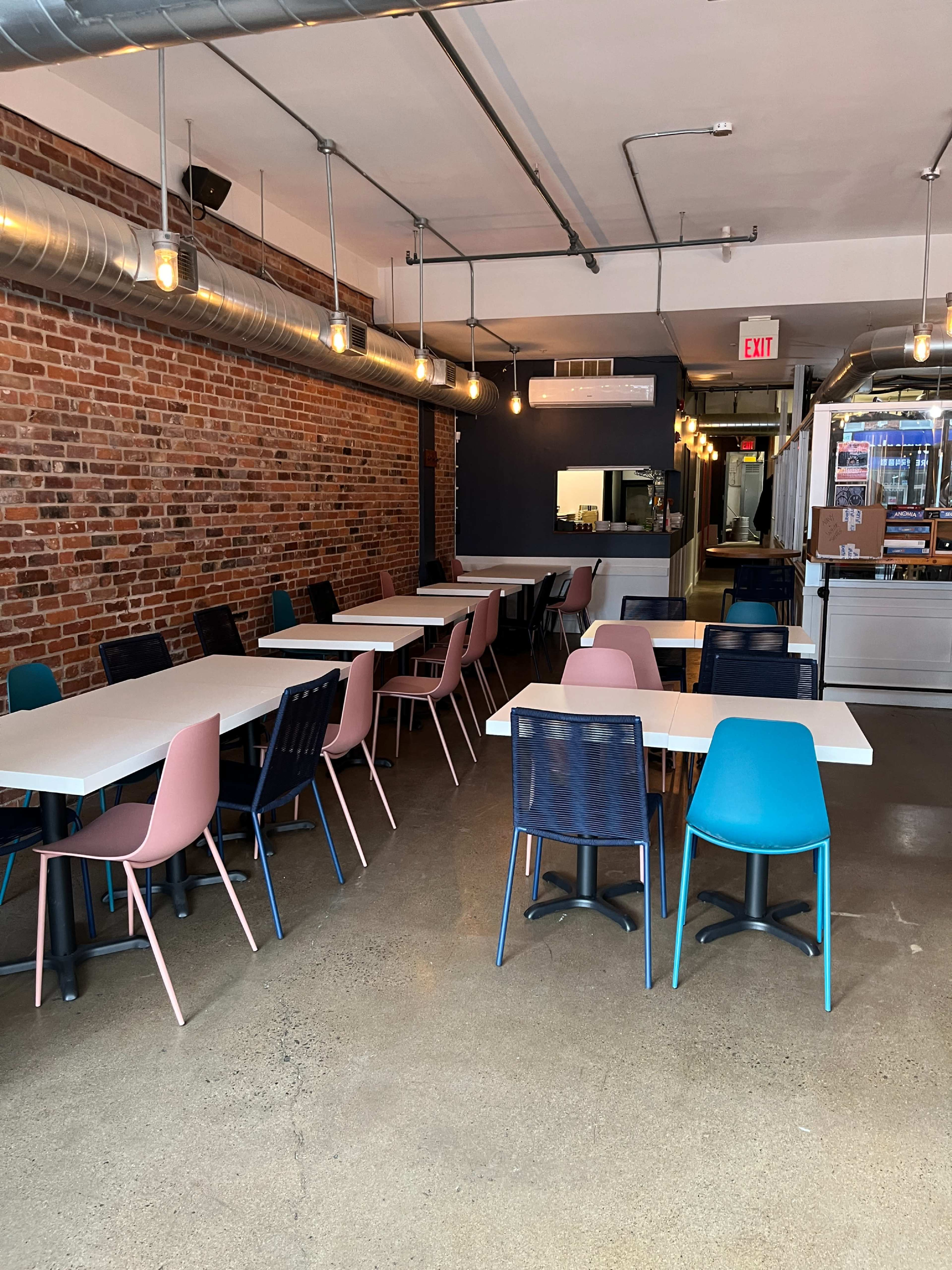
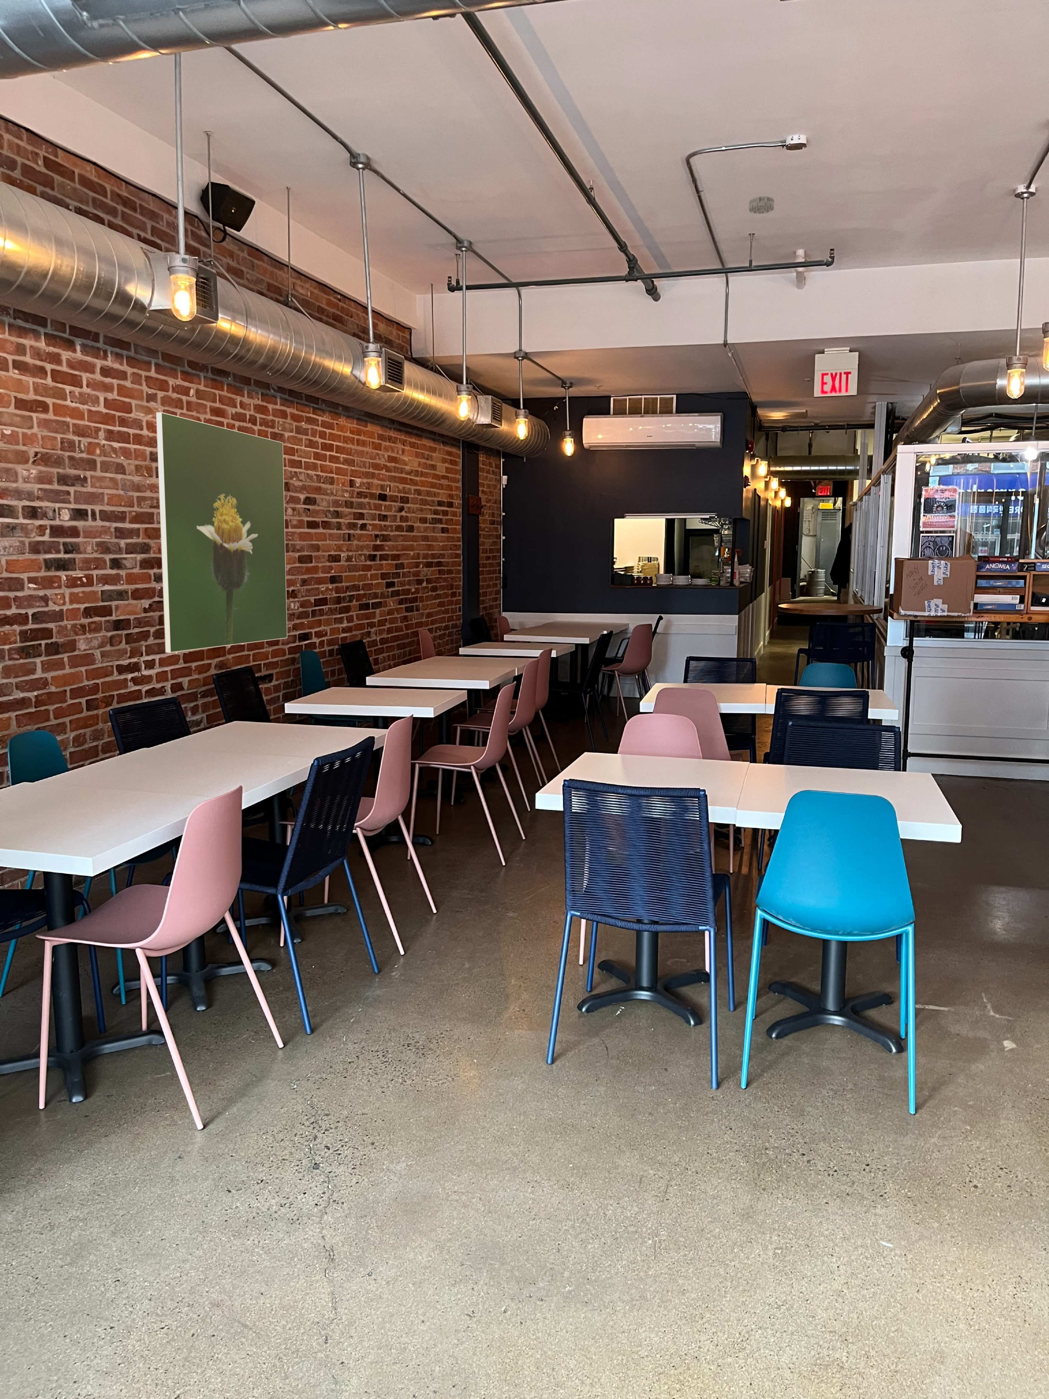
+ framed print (229, 539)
+ smoke detector (761, 205)
